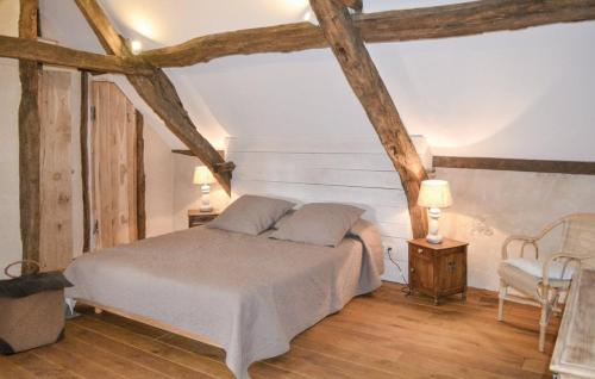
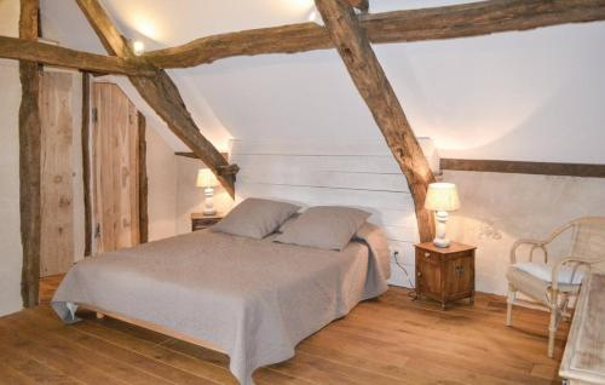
- laundry hamper (32, 299)
